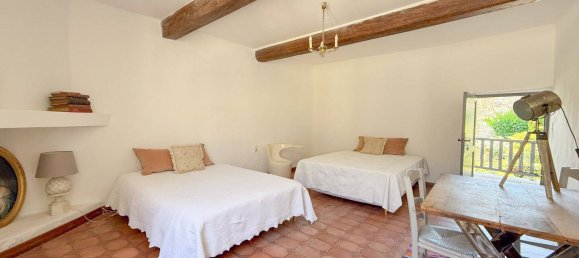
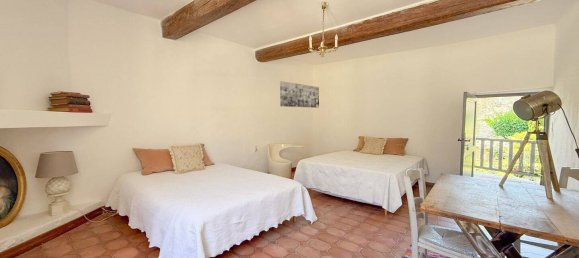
+ wall art (303, 95)
